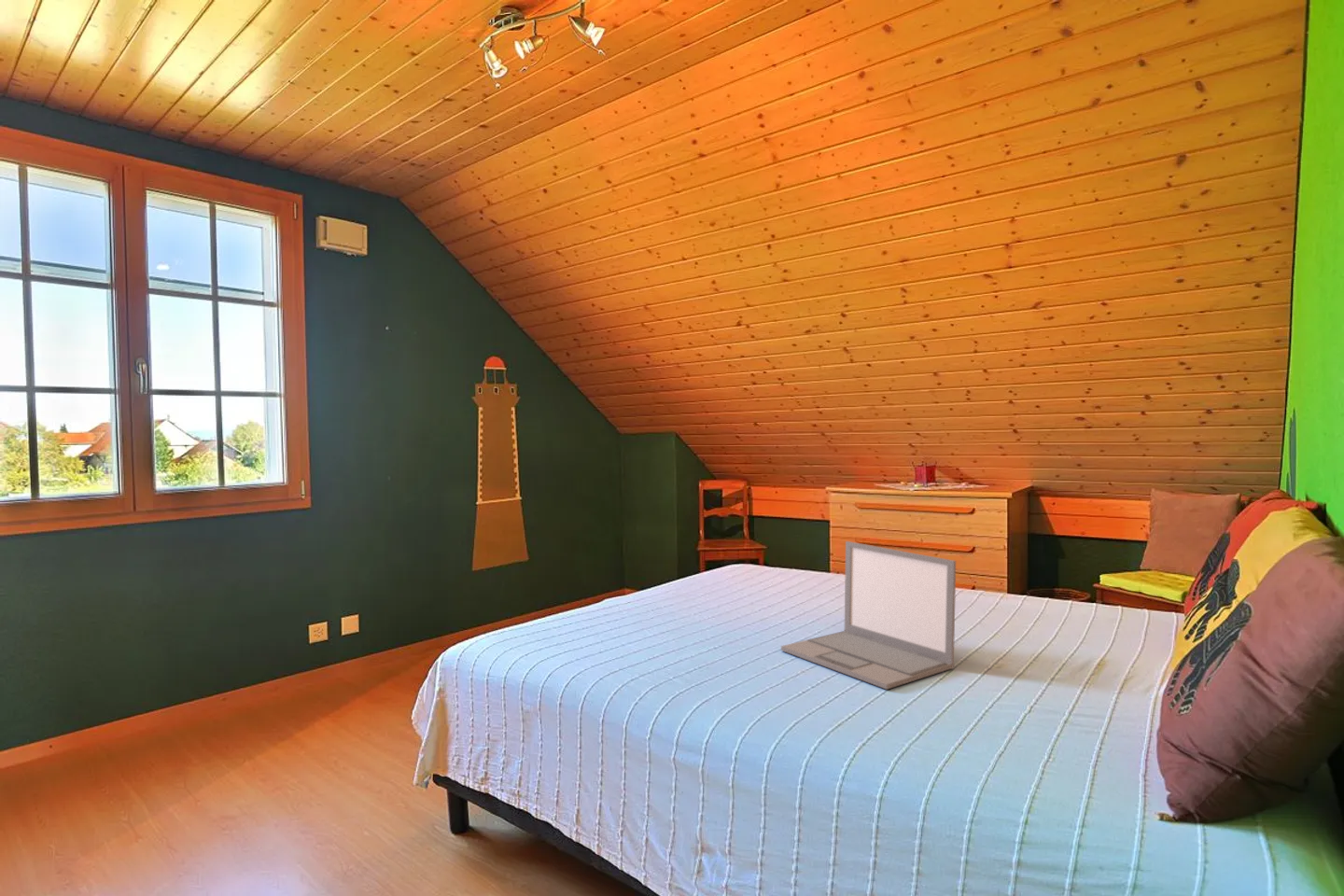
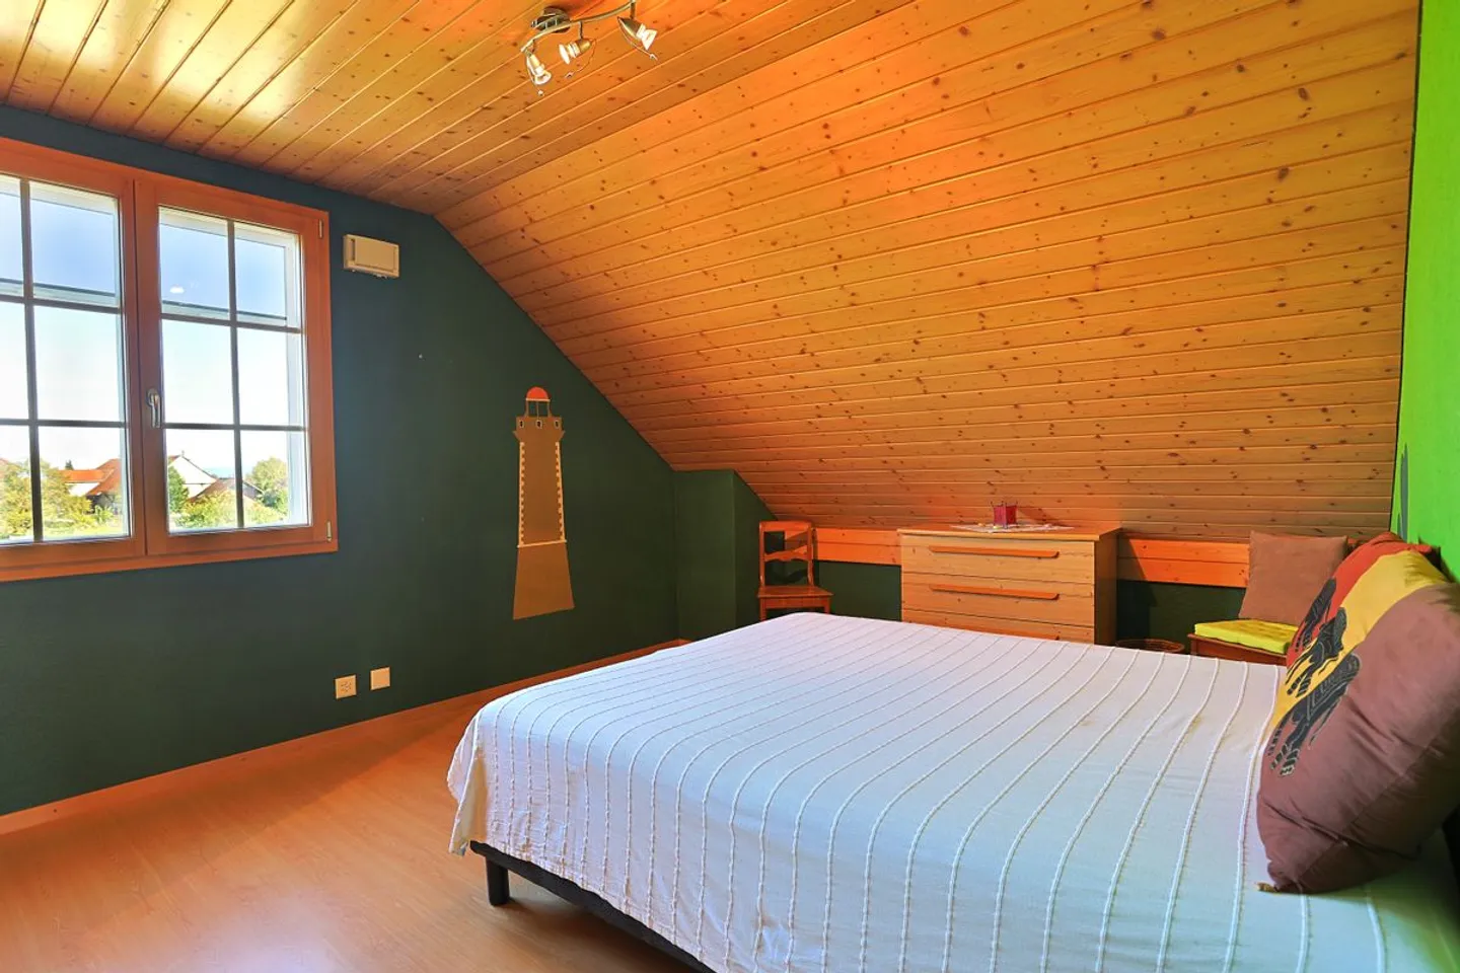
- laptop (865, 607)
